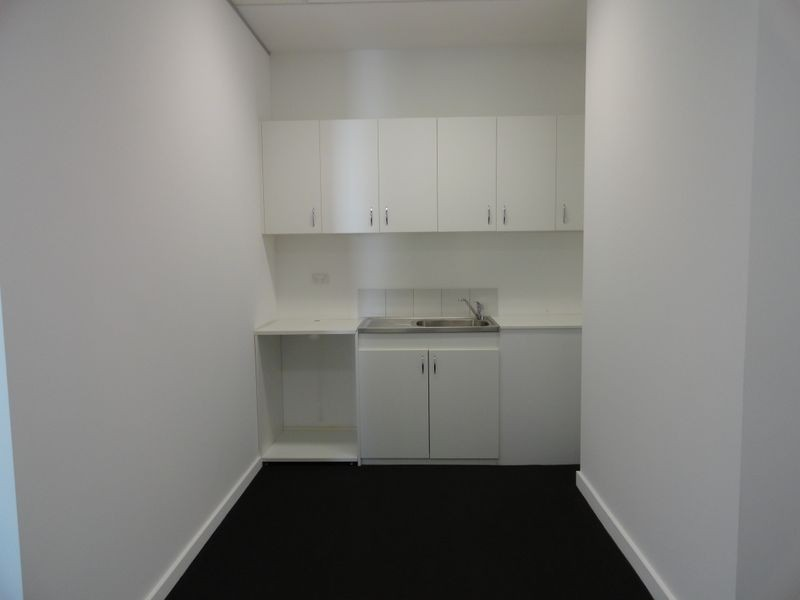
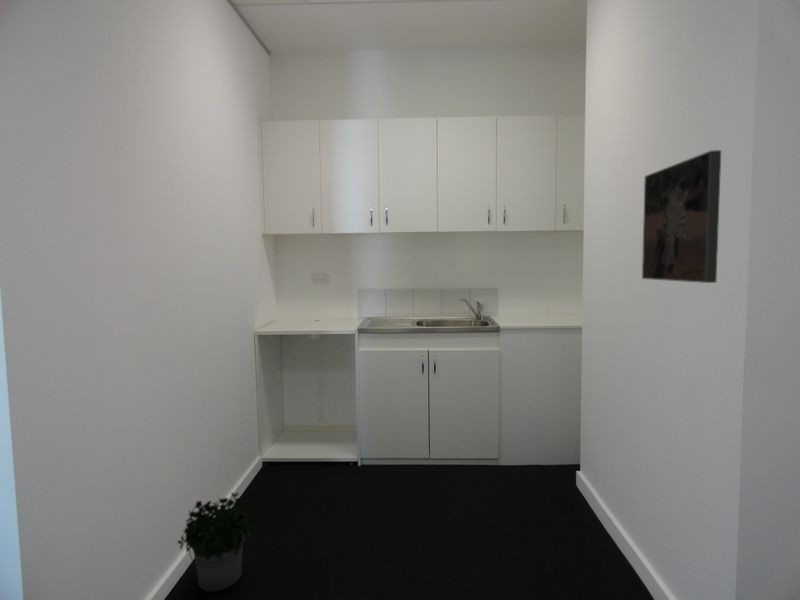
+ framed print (676, 223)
+ potted plant (219, 540)
